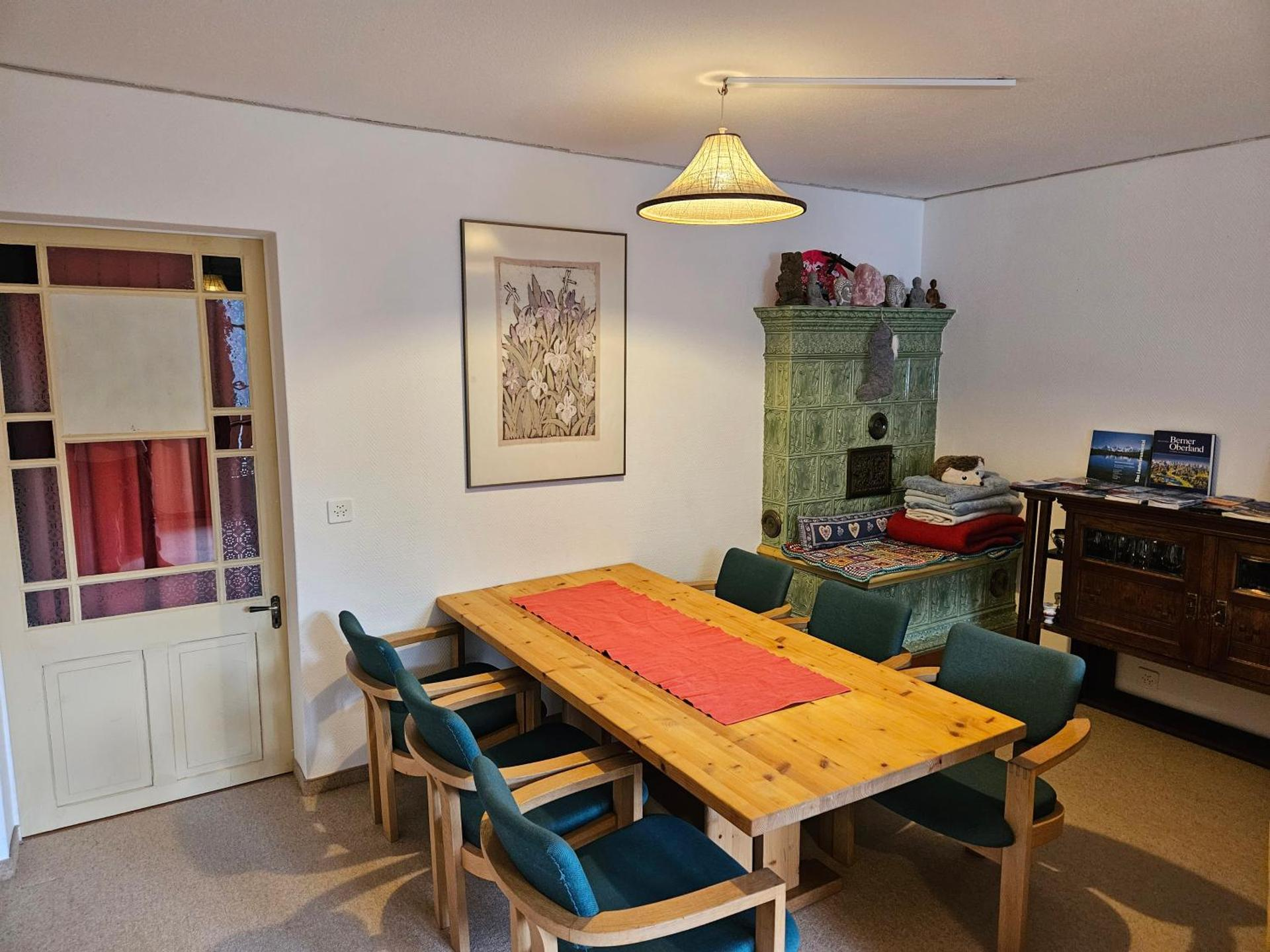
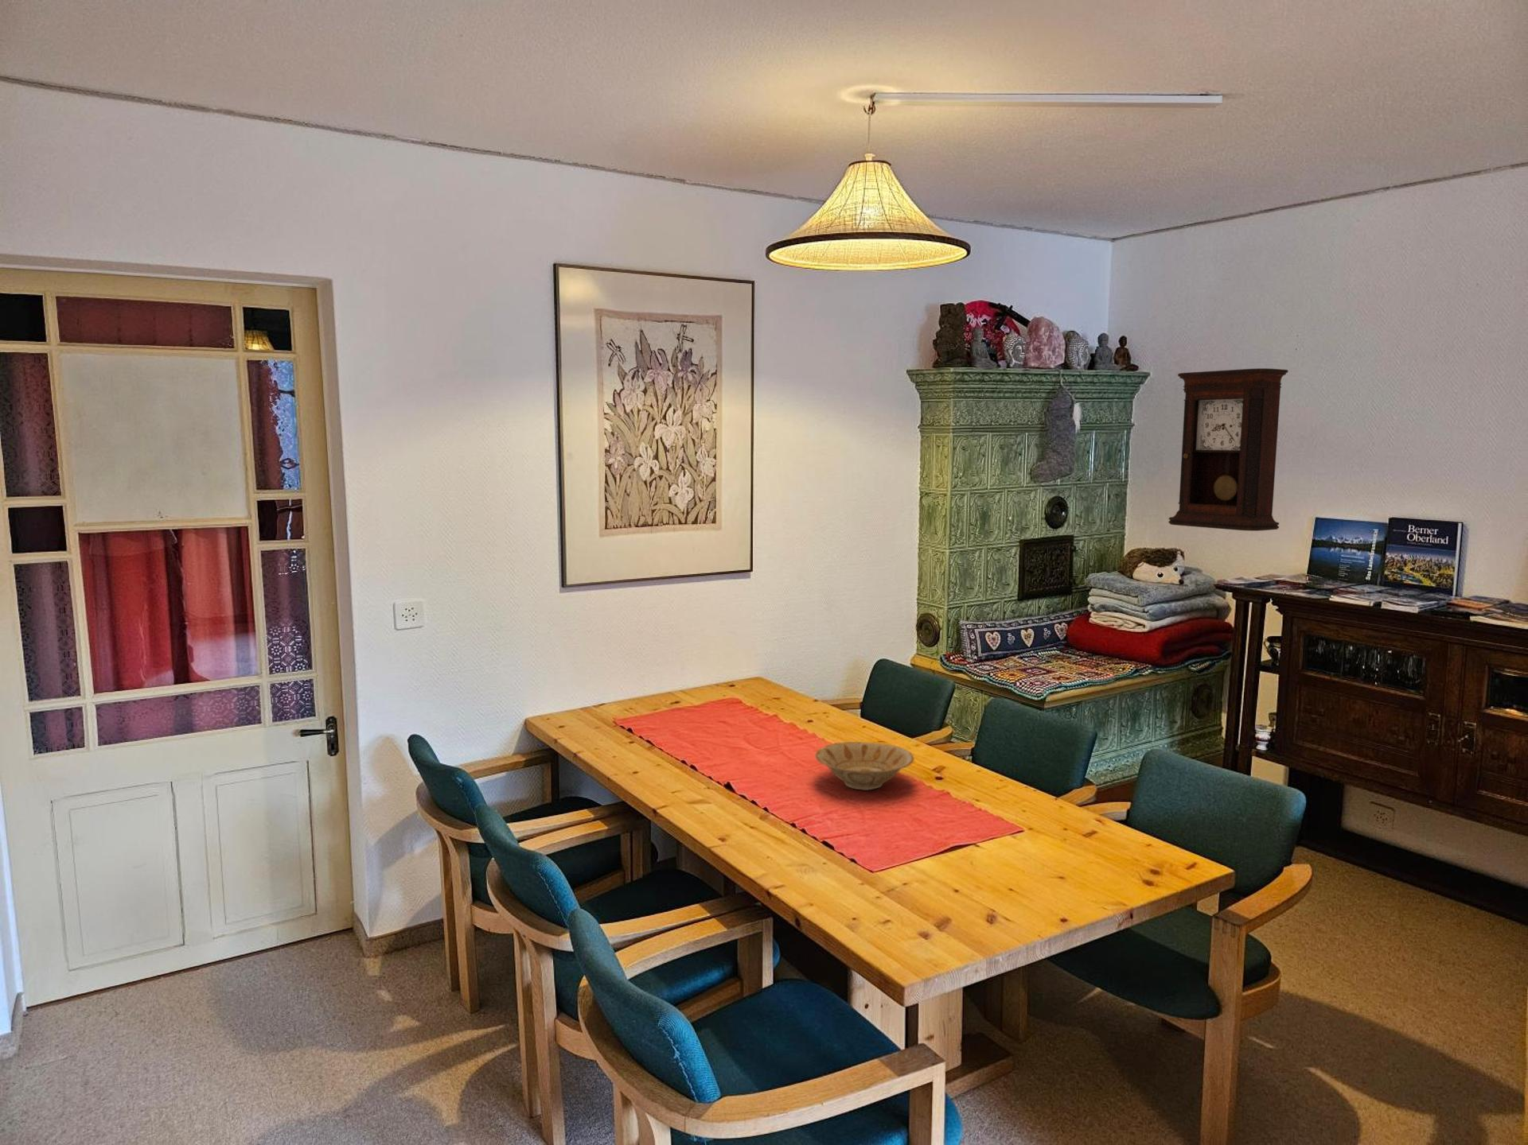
+ pendulum clock (1222, 450)
+ bowl (864, 769)
